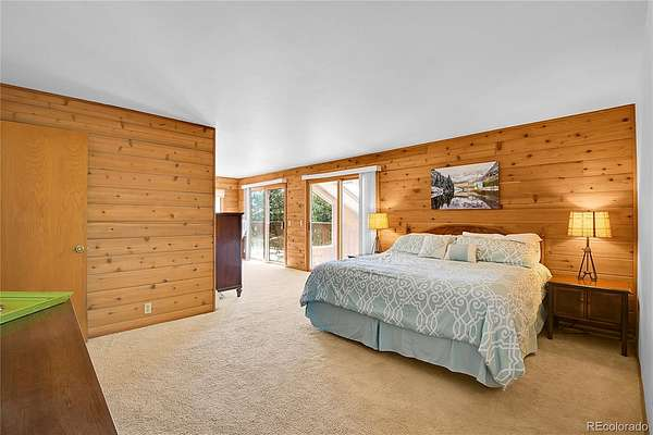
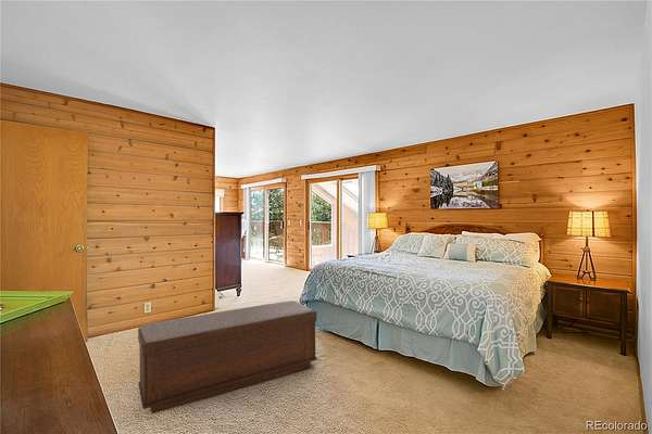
+ bench (234, 345)
